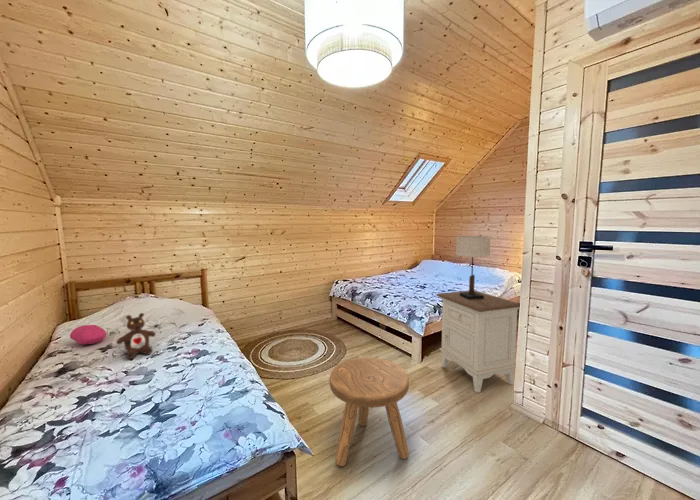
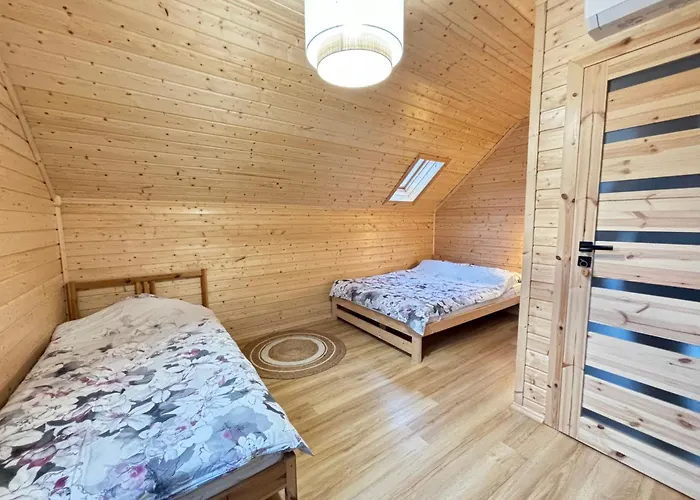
- nightstand (474, 337)
- stool (368, 410)
- teddy bear (137, 334)
- cushion (87, 335)
- table lamp (472, 266)
